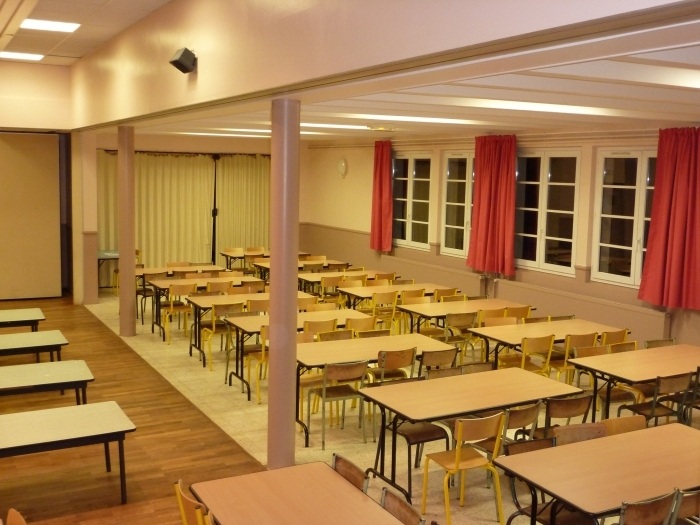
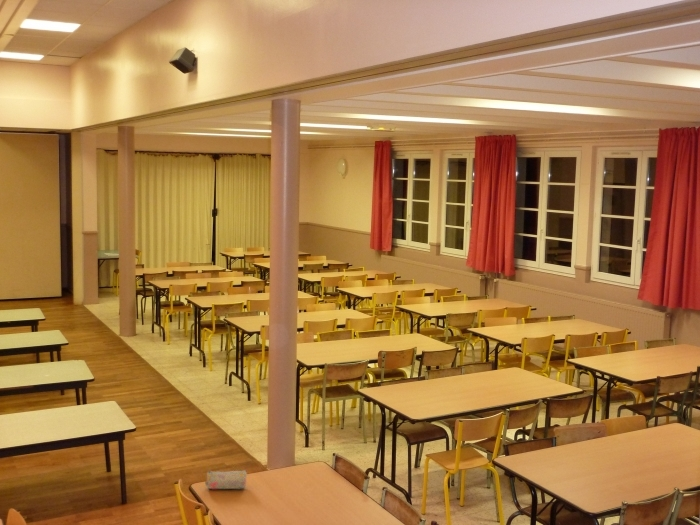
+ pencil case (226, 479)
